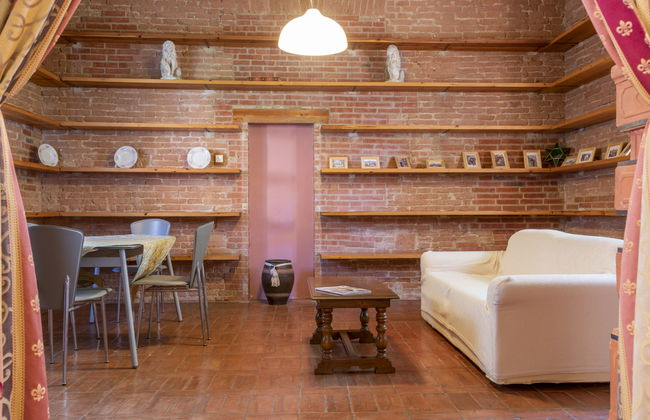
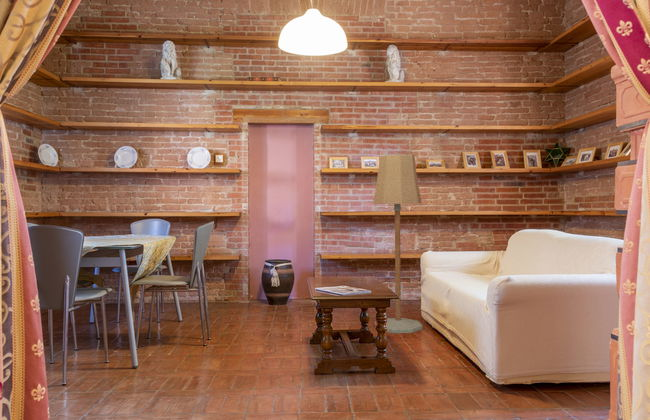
+ floor lamp (397, 242)
